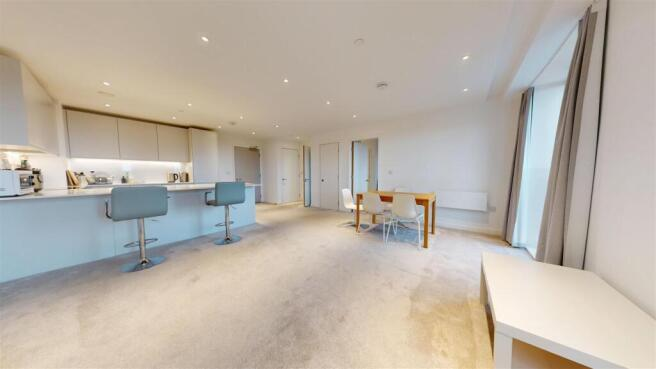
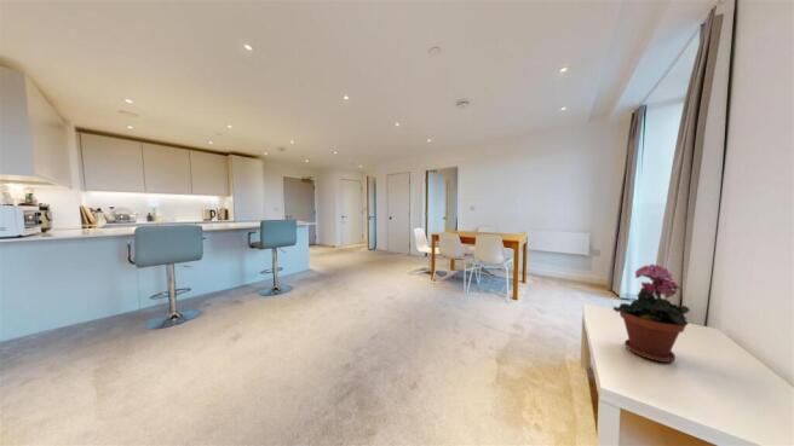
+ potted plant (652, 308)
